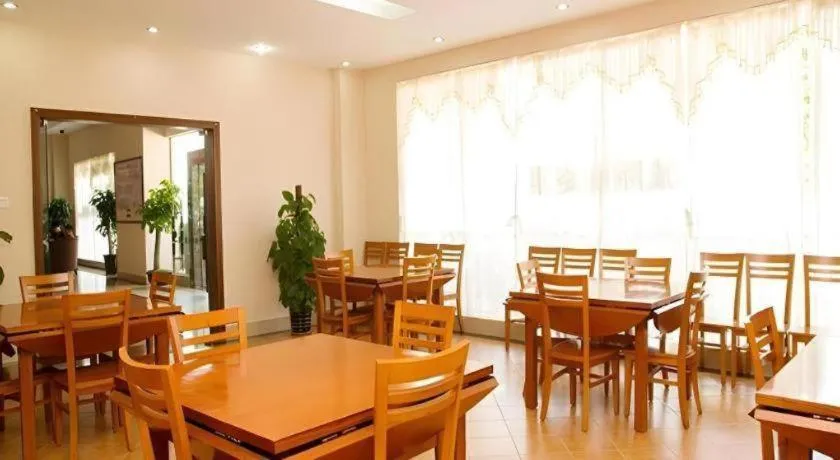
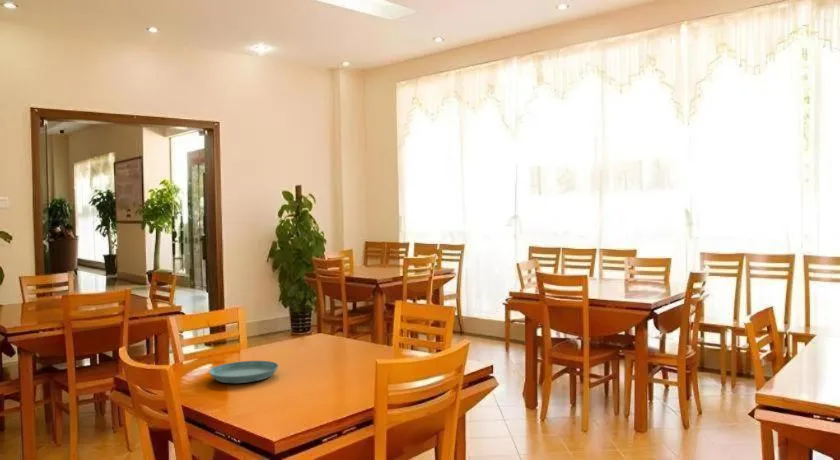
+ saucer (244, 372)
